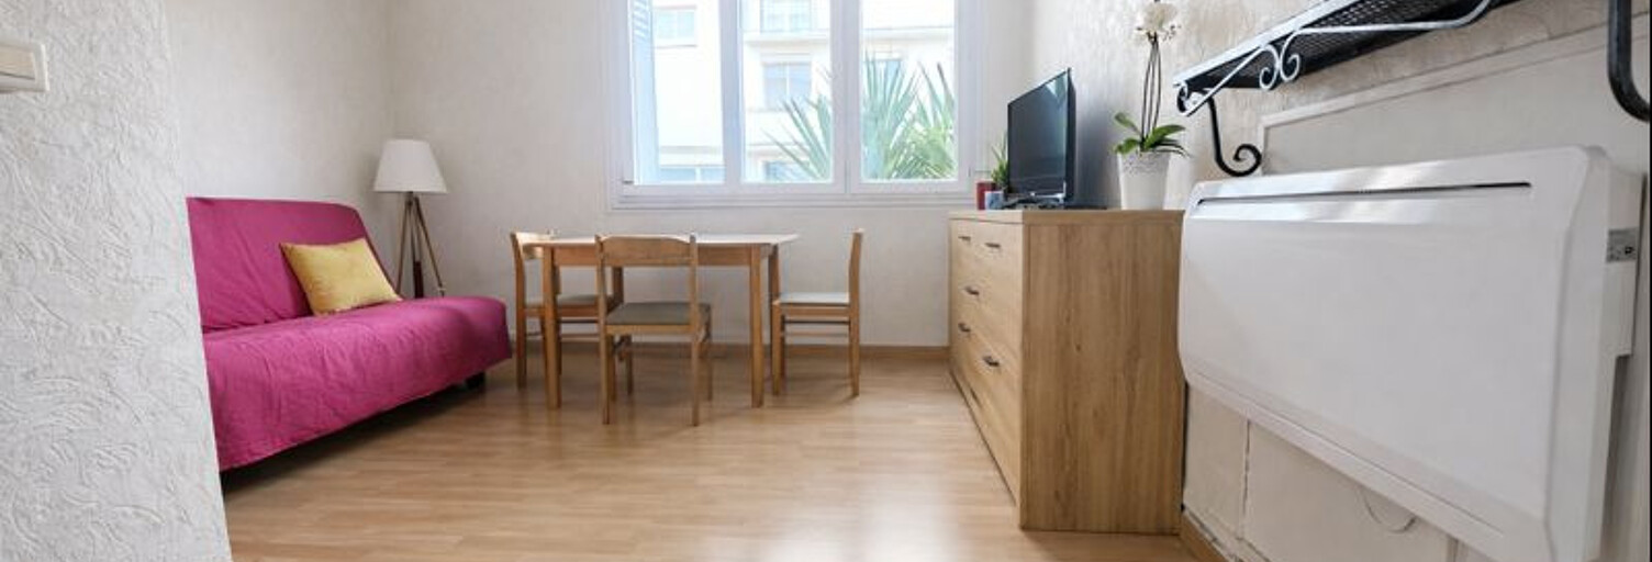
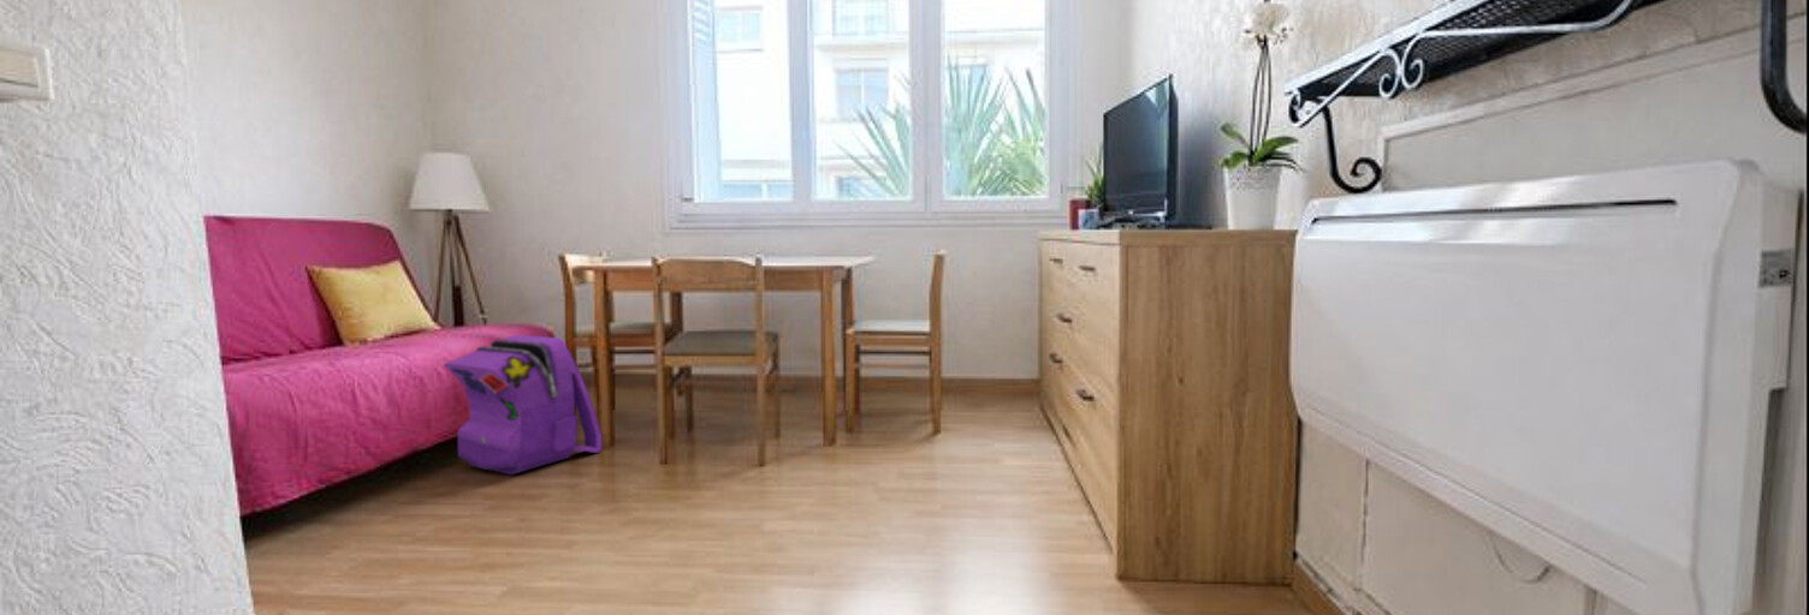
+ backpack (521, 400)
